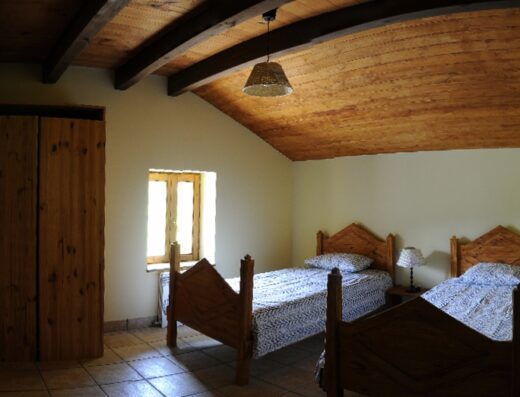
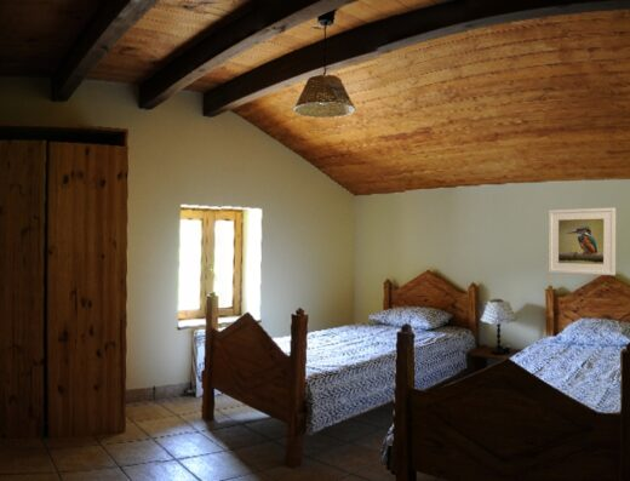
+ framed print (580, 241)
